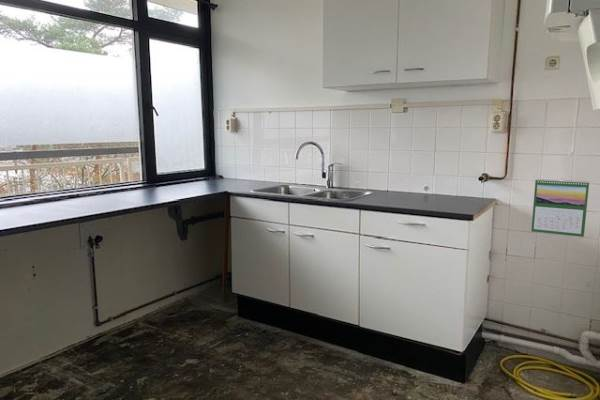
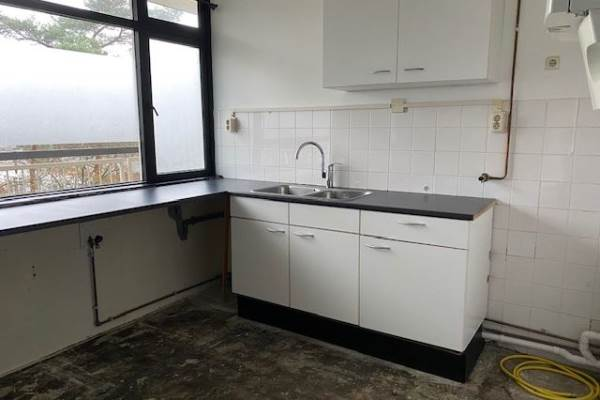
- calendar (559, 206)
